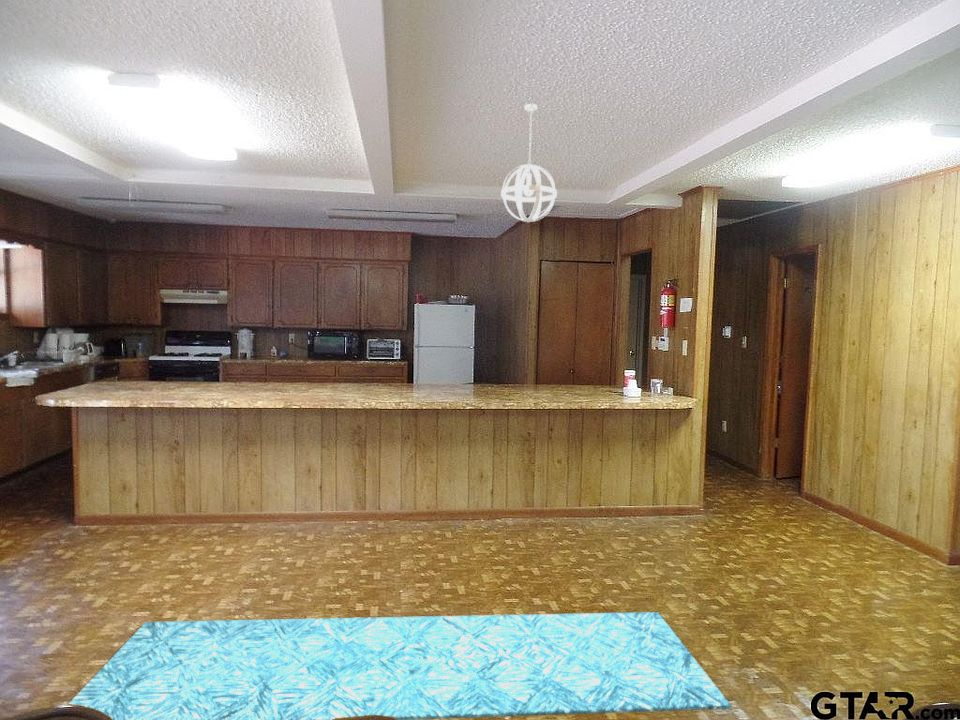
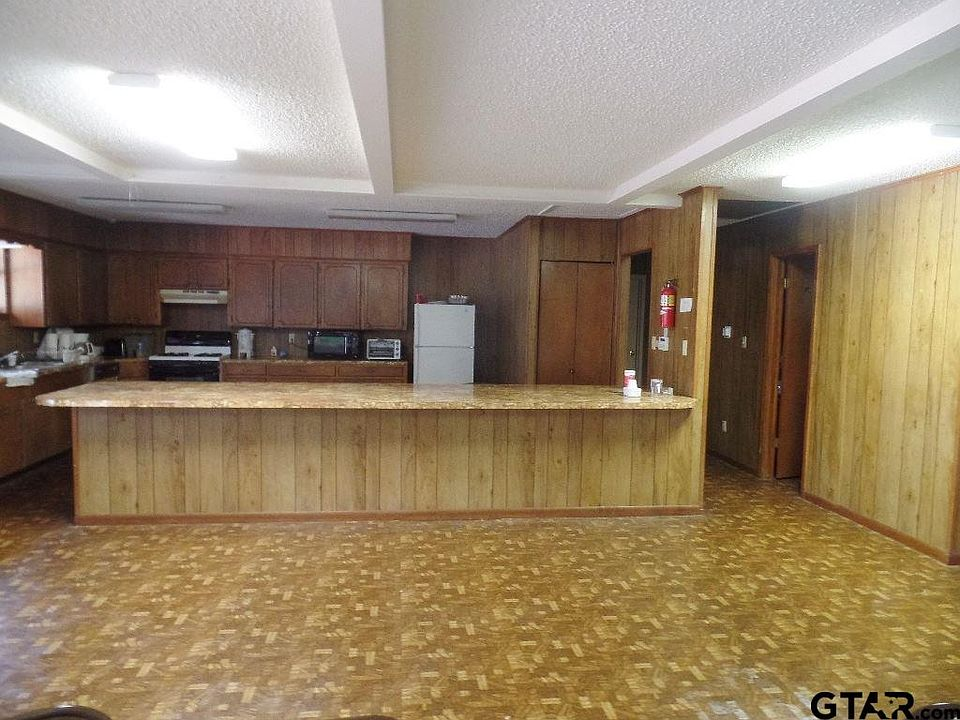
- pendant light (529, 164)
- rug (408, 660)
